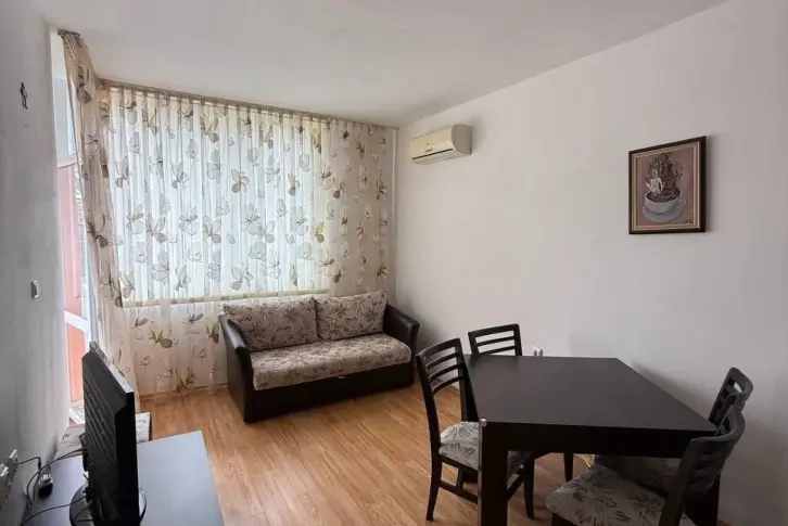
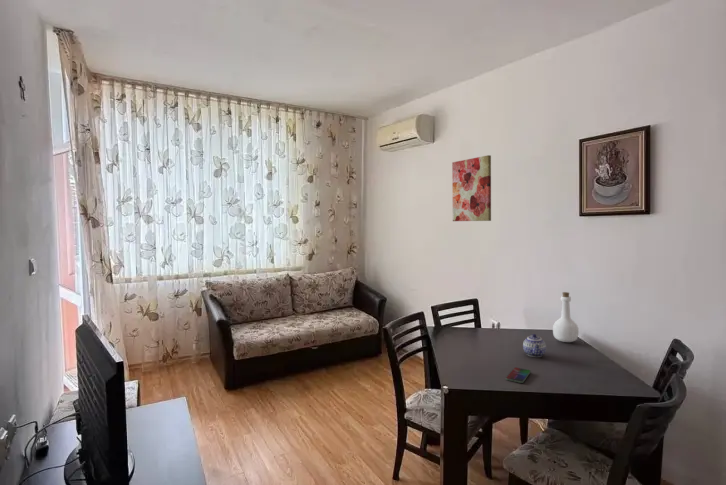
+ bottle (565, 317)
+ teapot (534, 344)
+ wall art (470, 190)
+ smartphone (518, 374)
